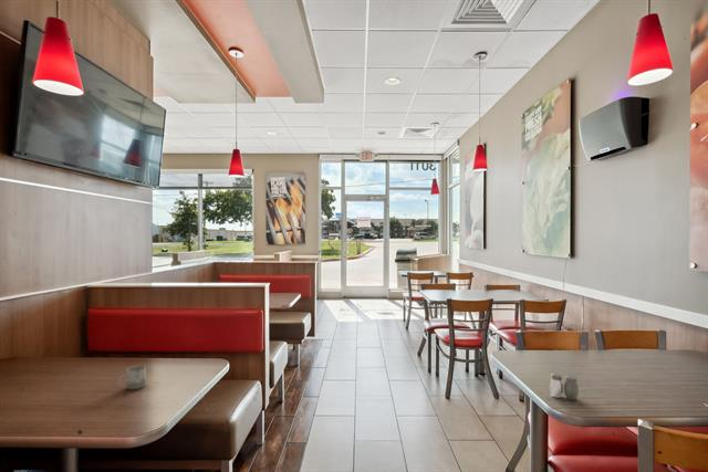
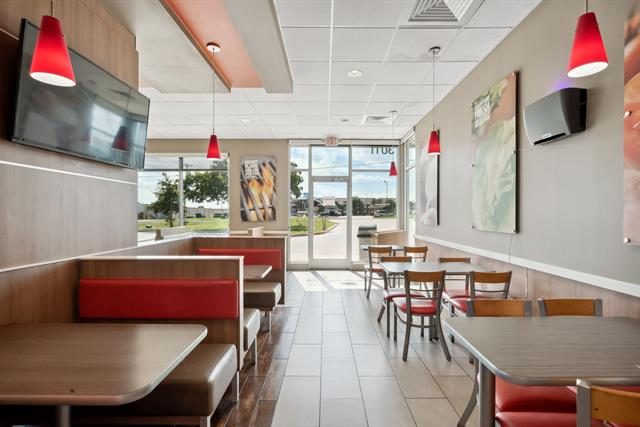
- salt and pepper shaker (564, 386)
- cup (132, 378)
